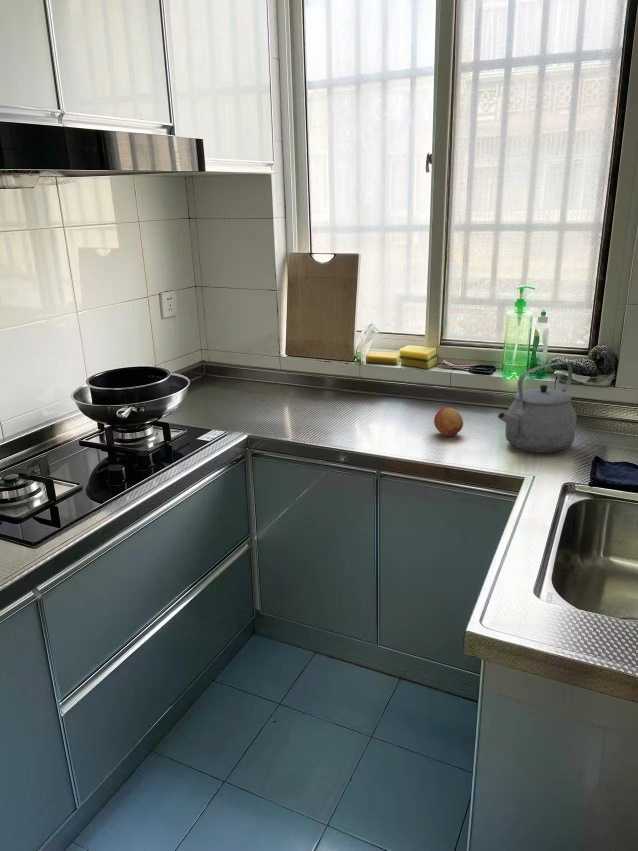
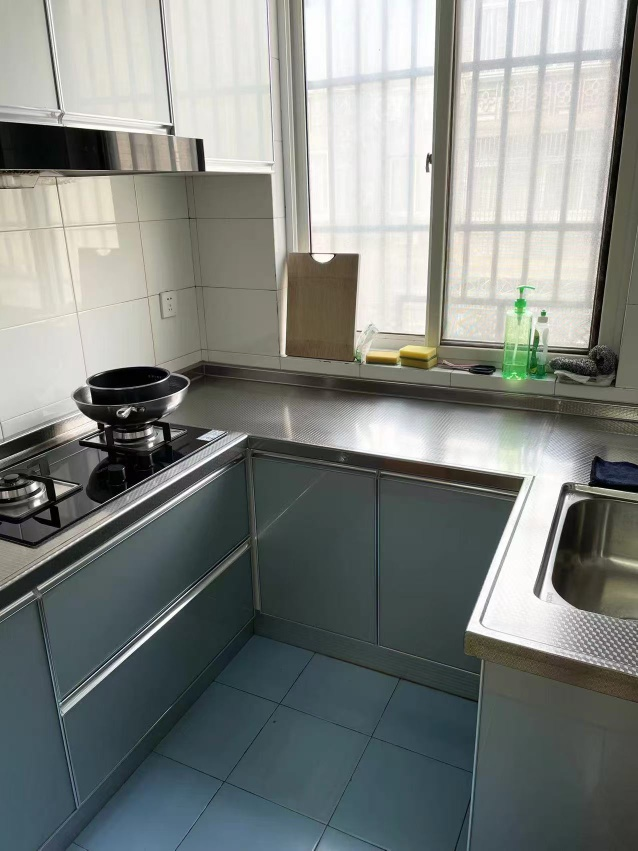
- fruit (449, 421)
- tea kettle (534, 408)
